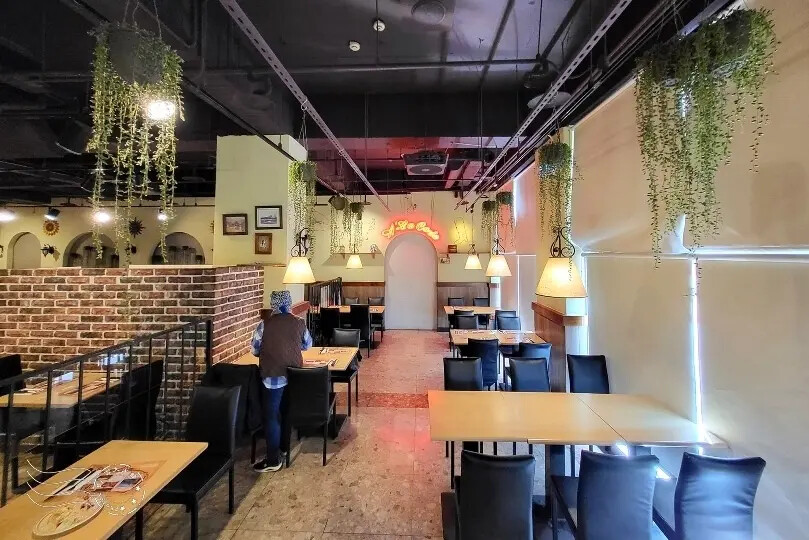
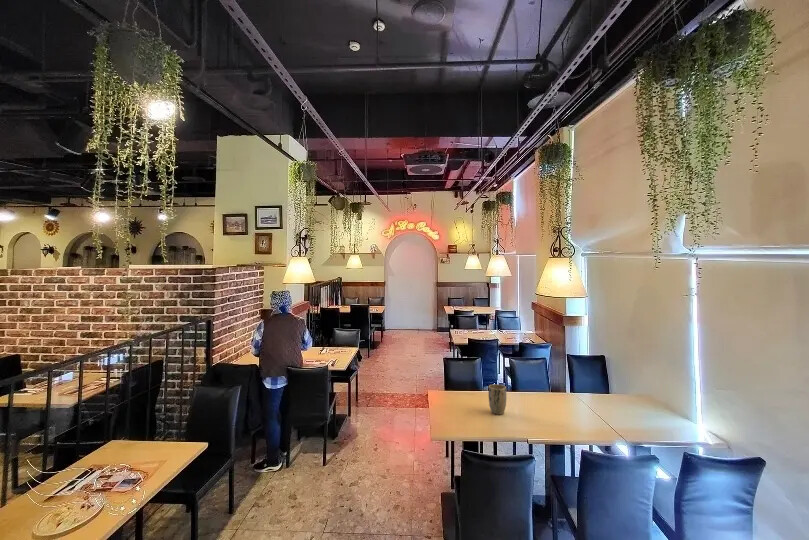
+ plant pot (497, 399)
